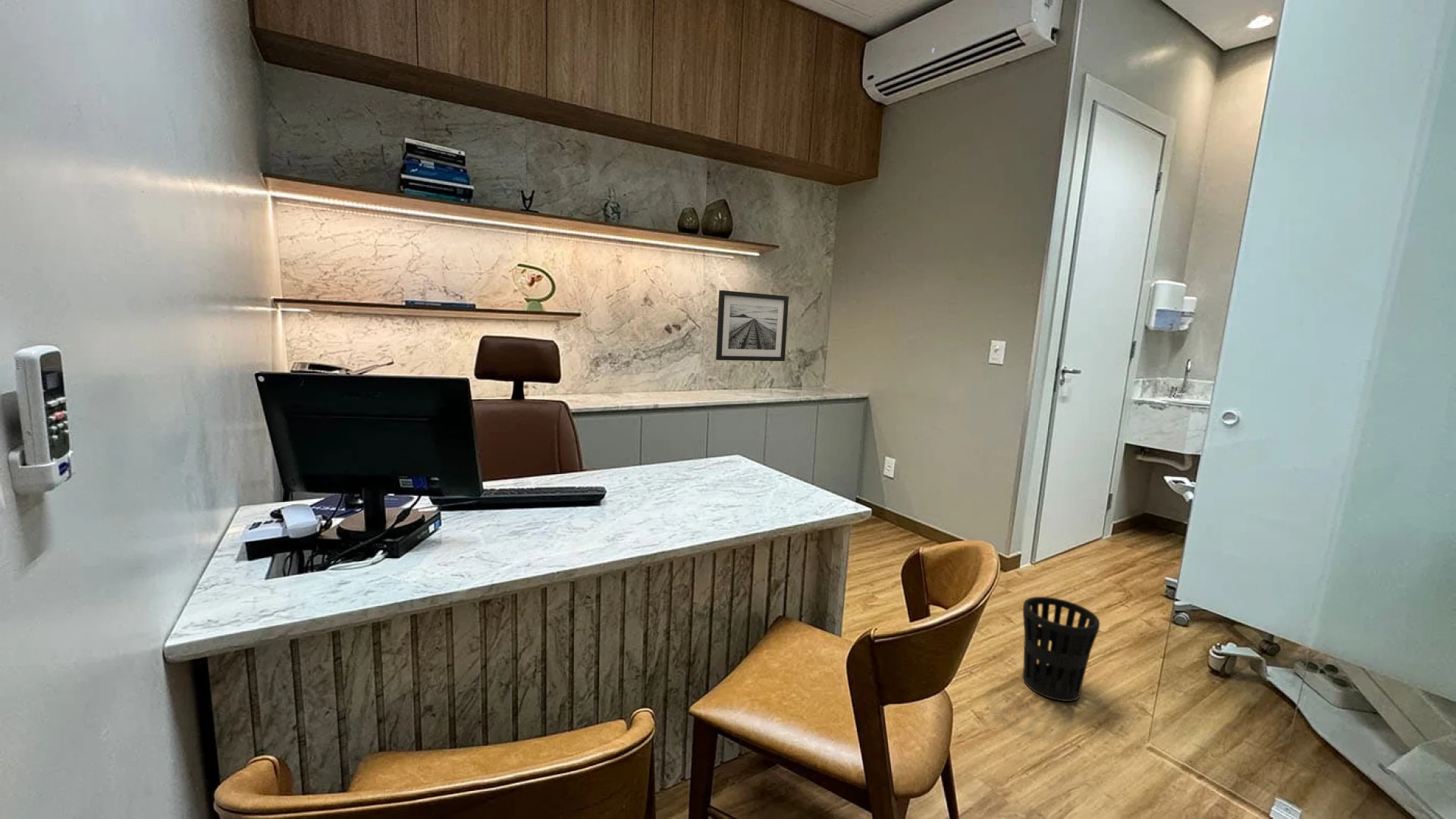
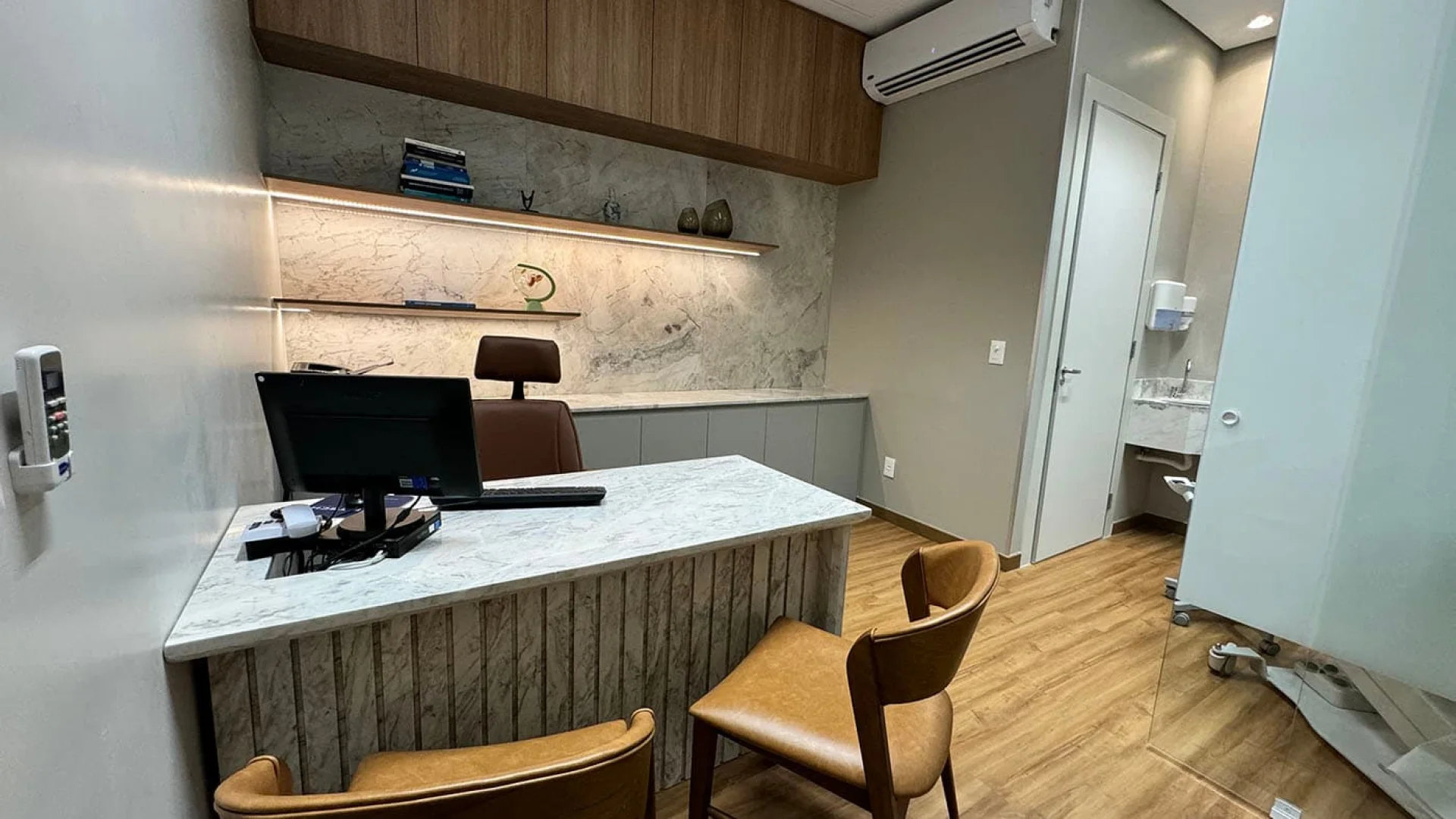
- wall art (753, 327)
- wastebasket (1056, 648)
